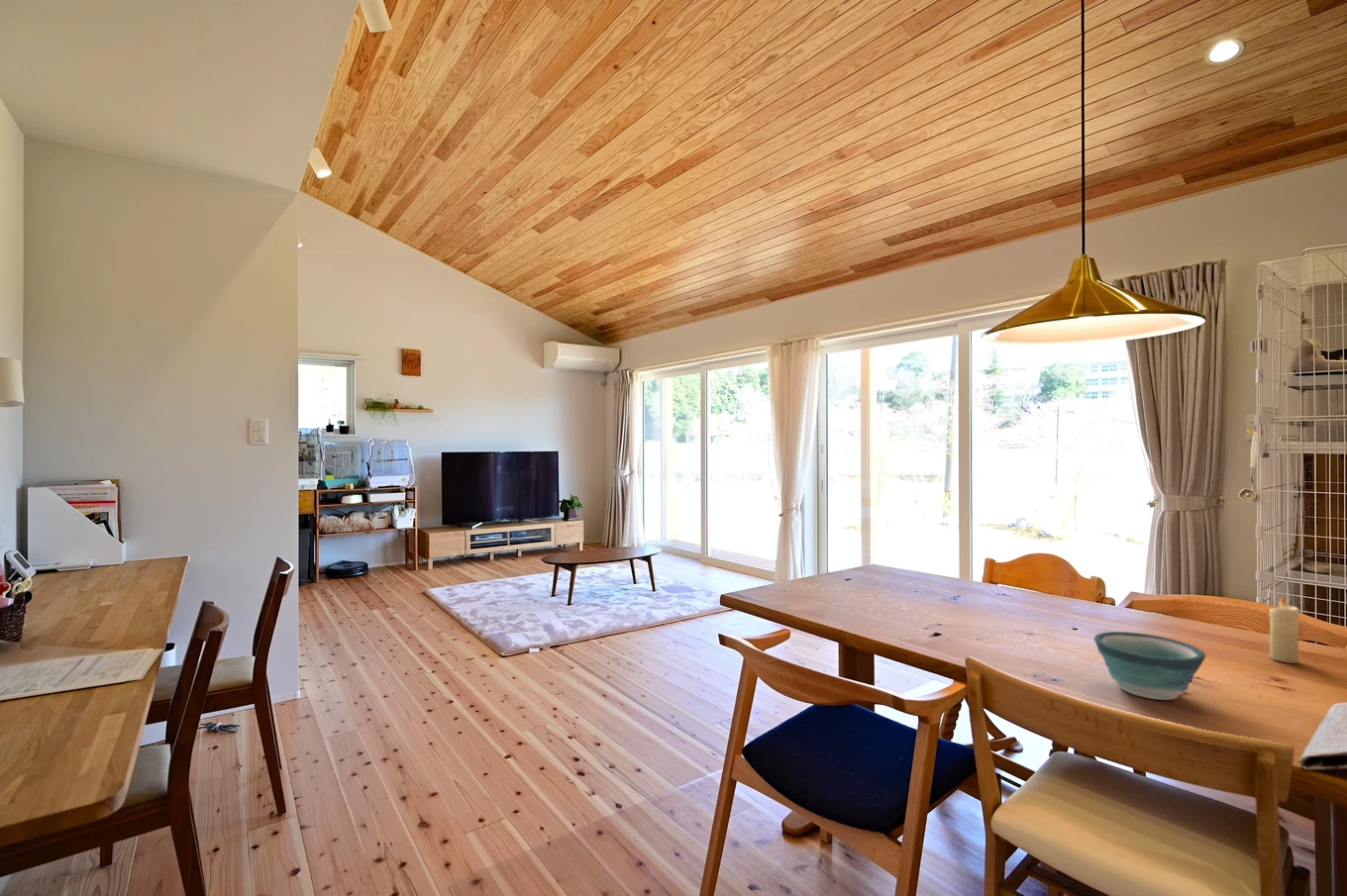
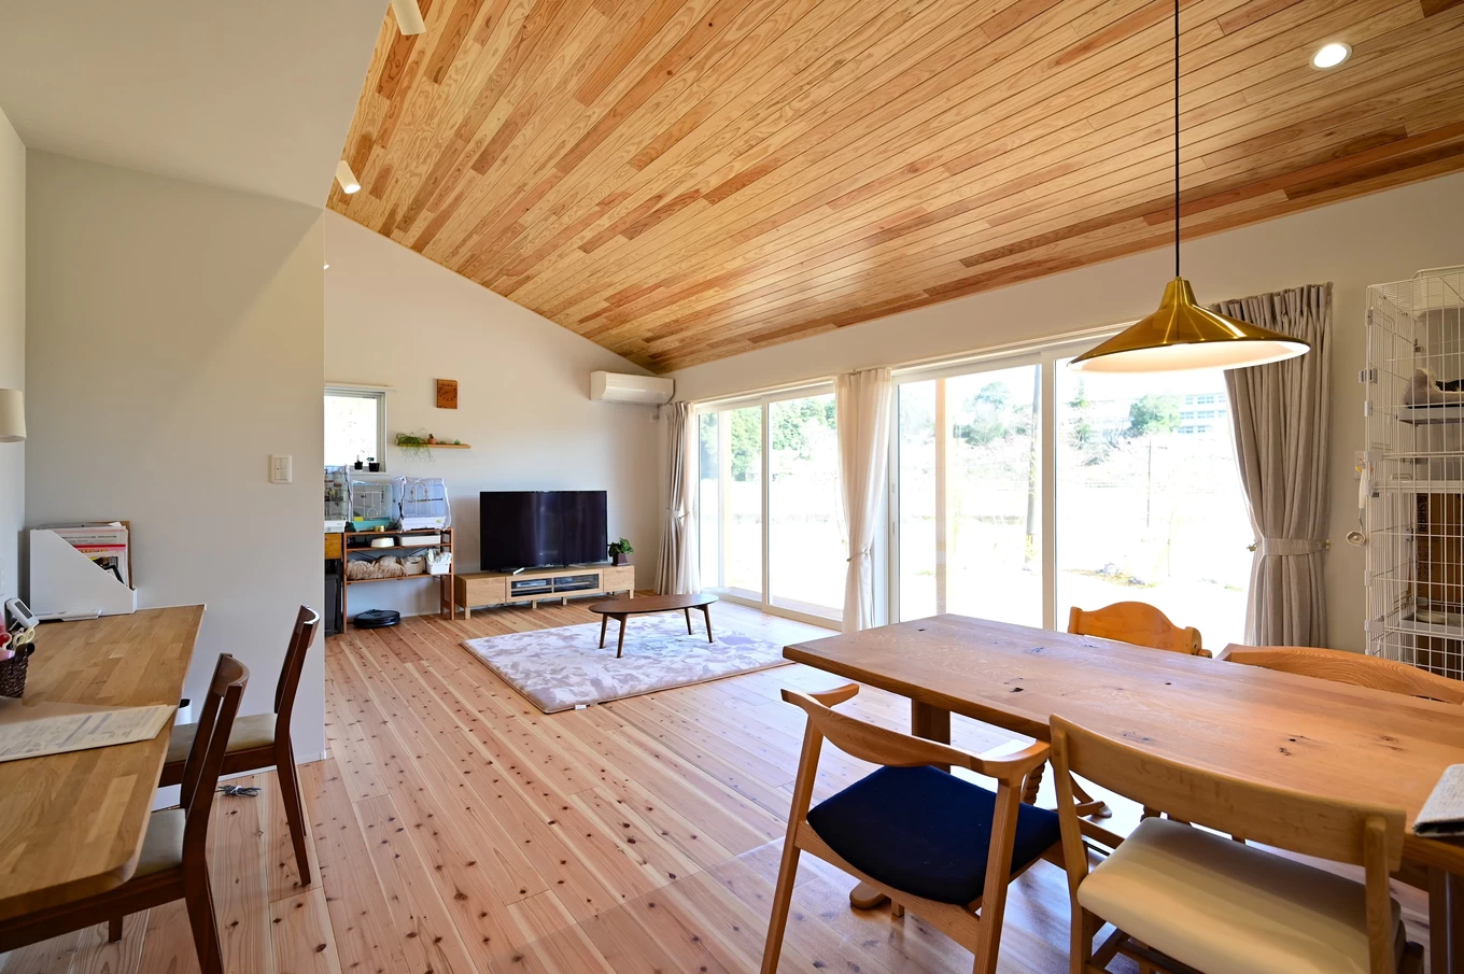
- candle (1284, 628)
- bowl (1147, 667)
